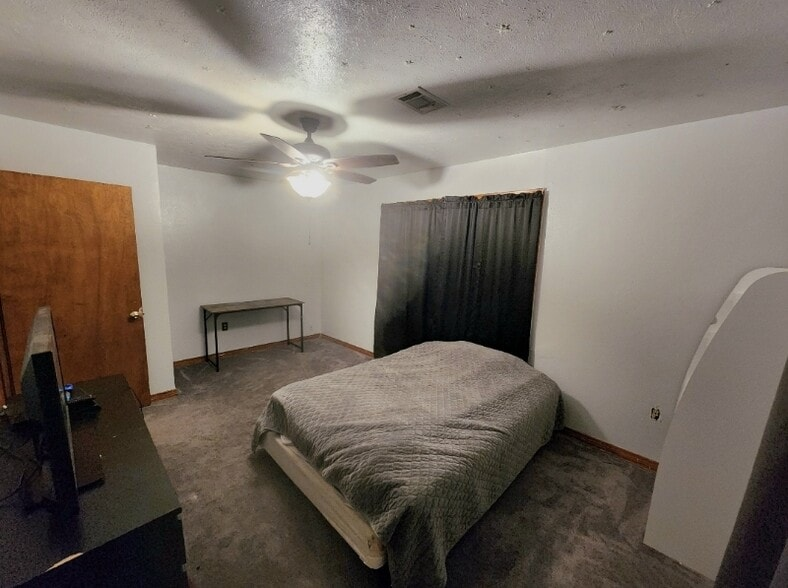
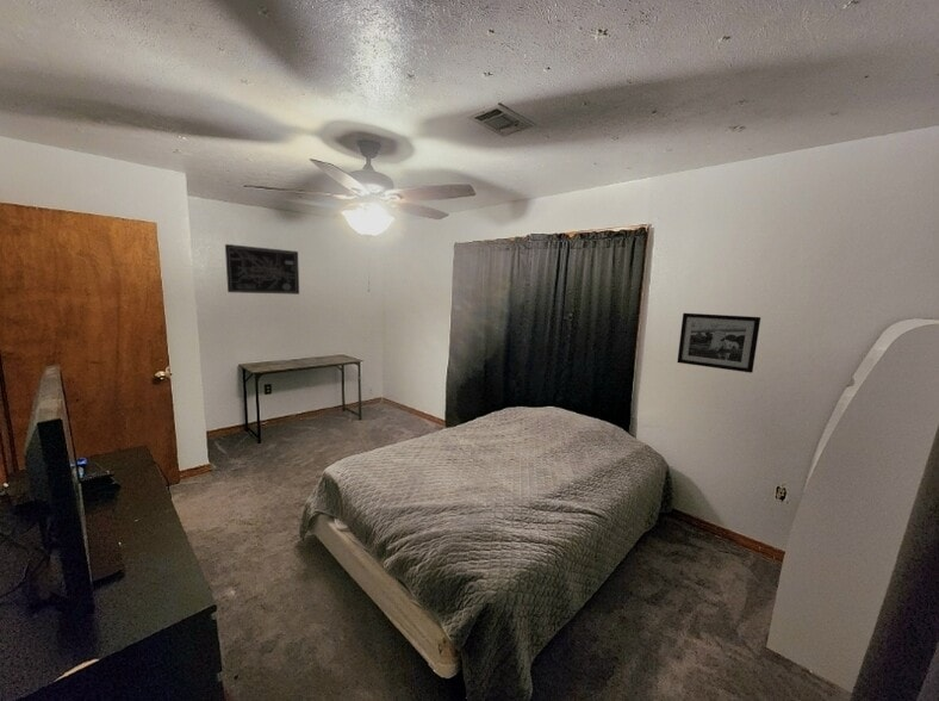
+ wall art (265, 271)
+ picture frame (716, 341)
